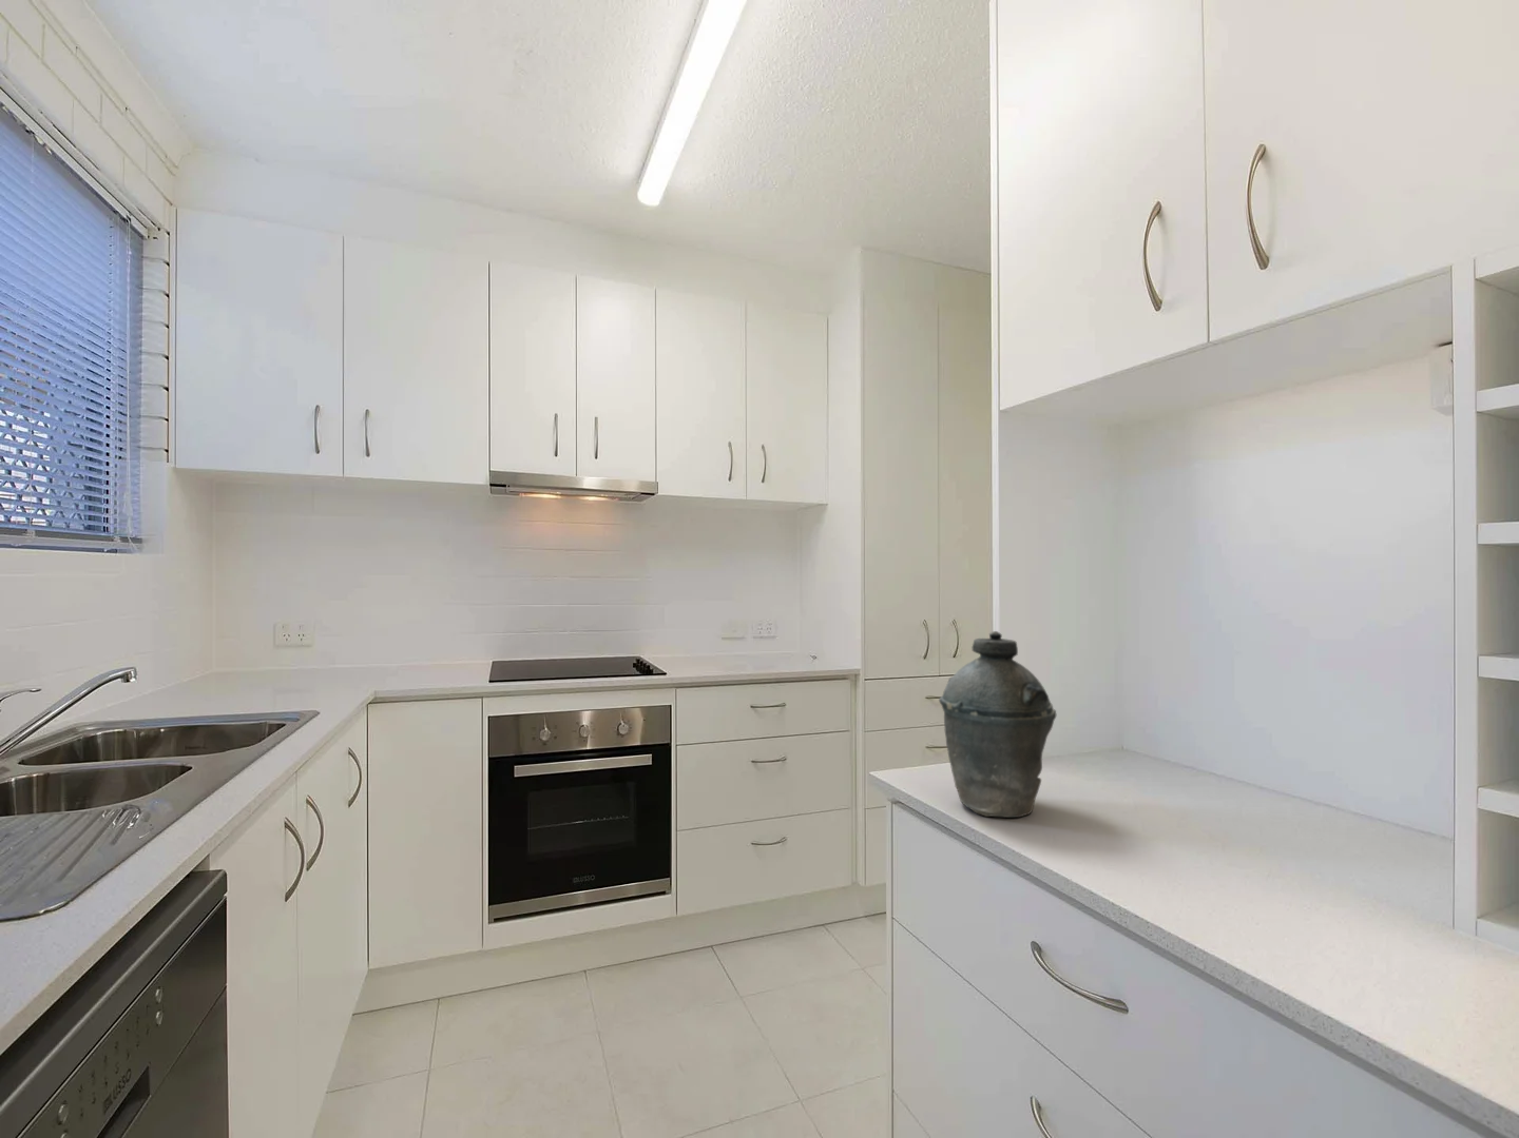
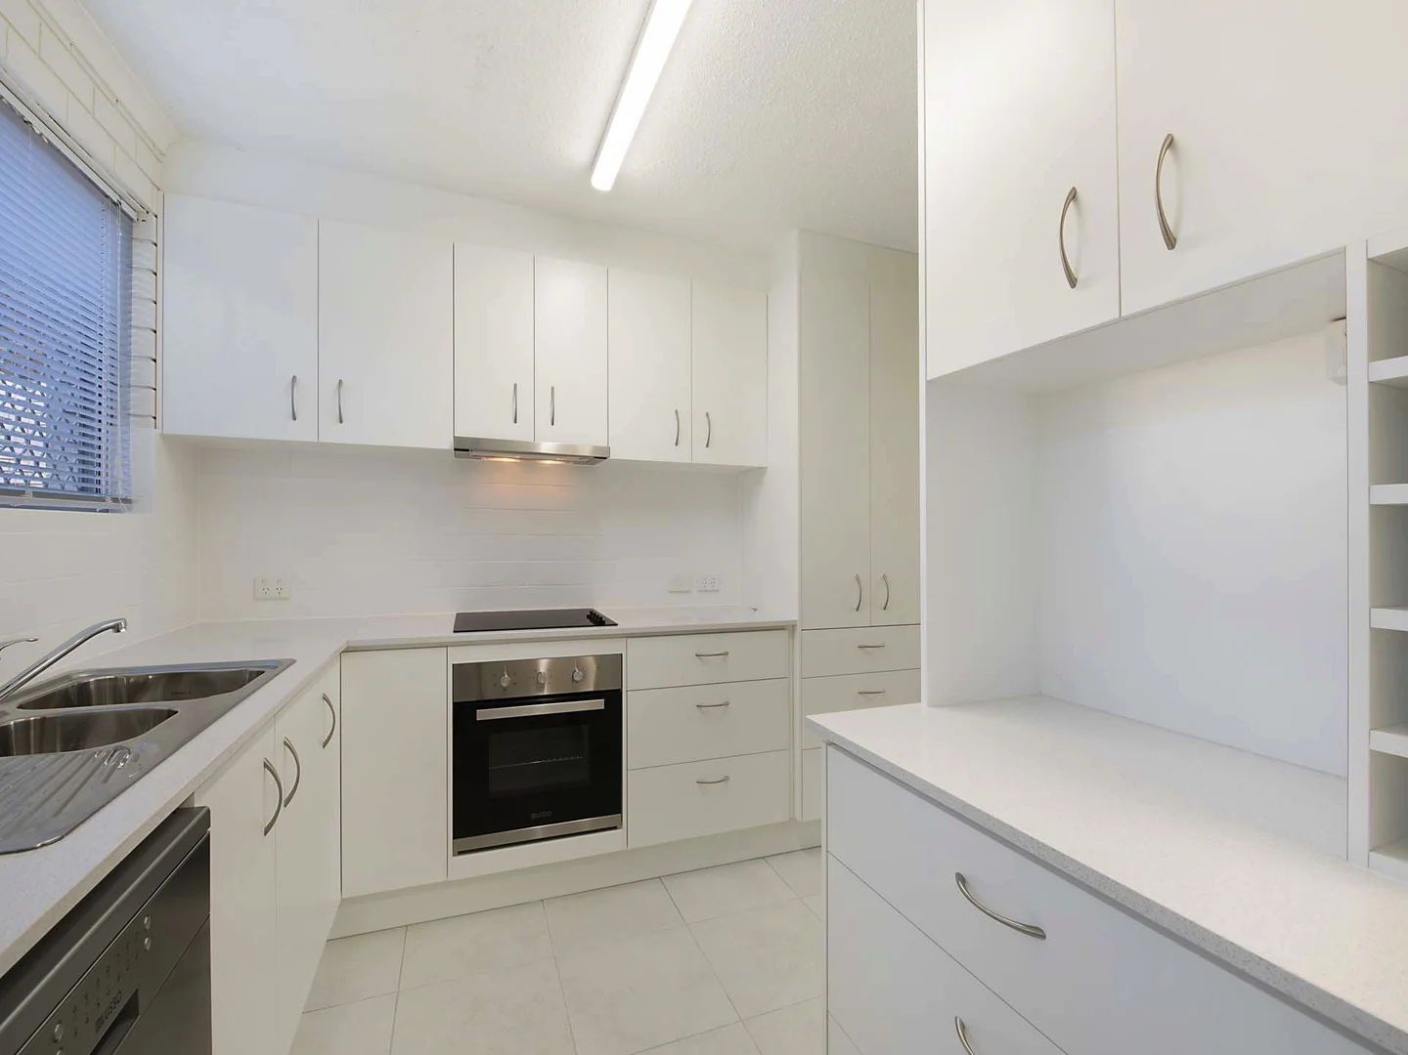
- kettle (996, 718)
